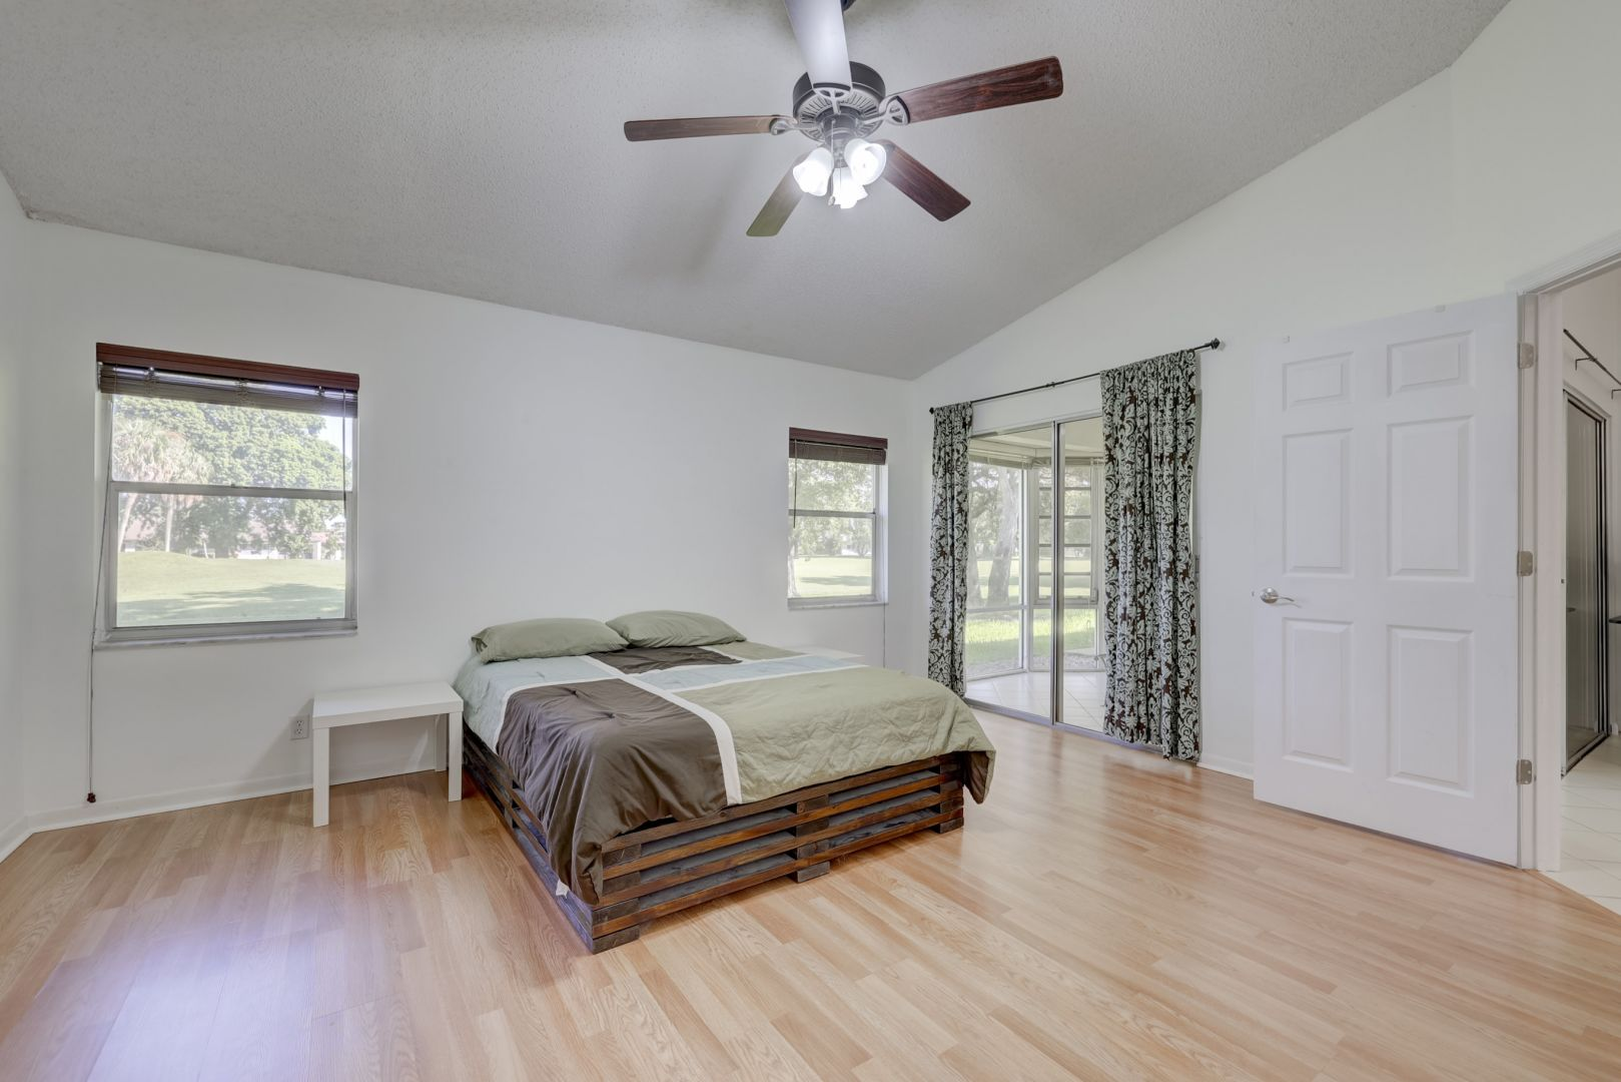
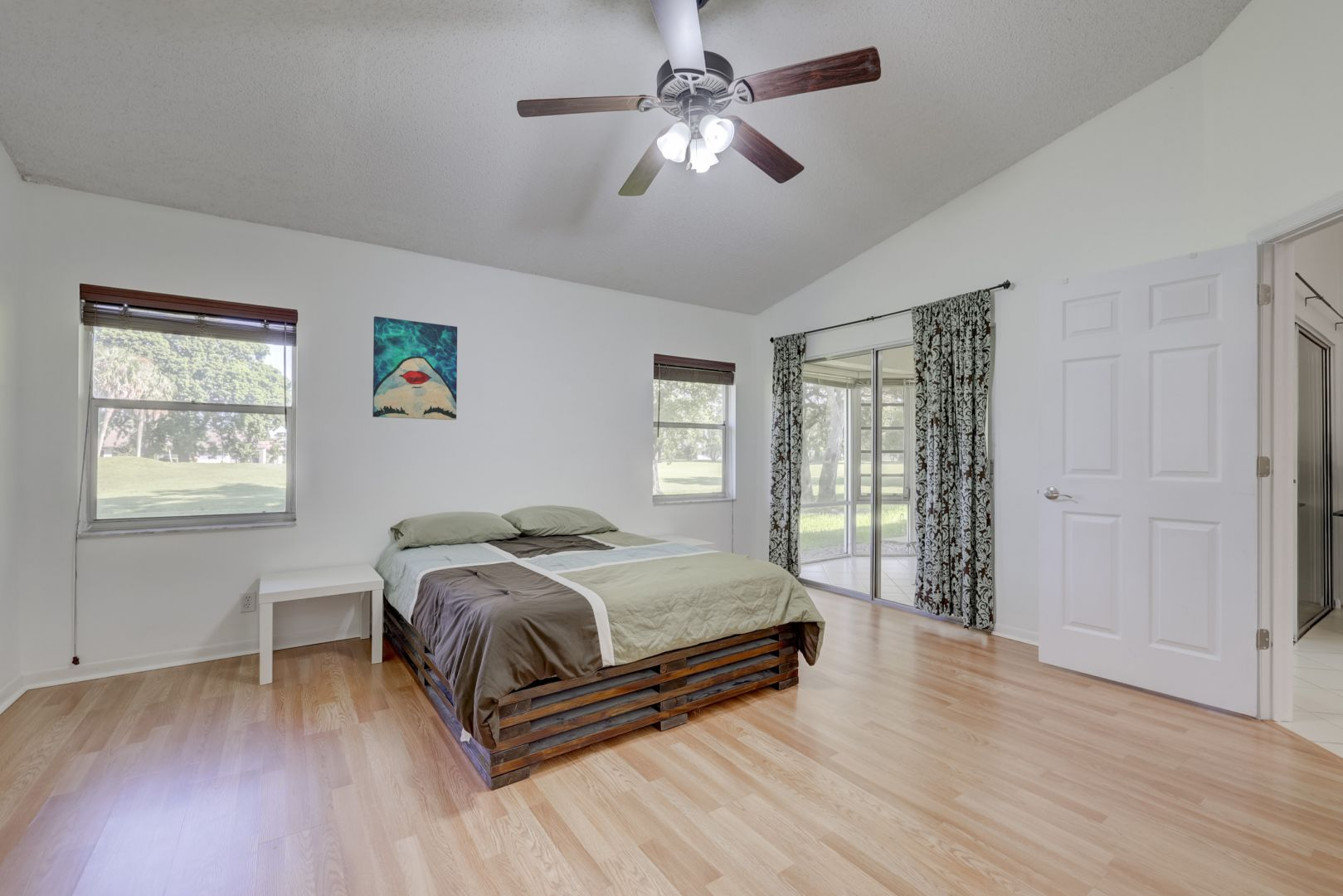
+ wall art (416, 370)
